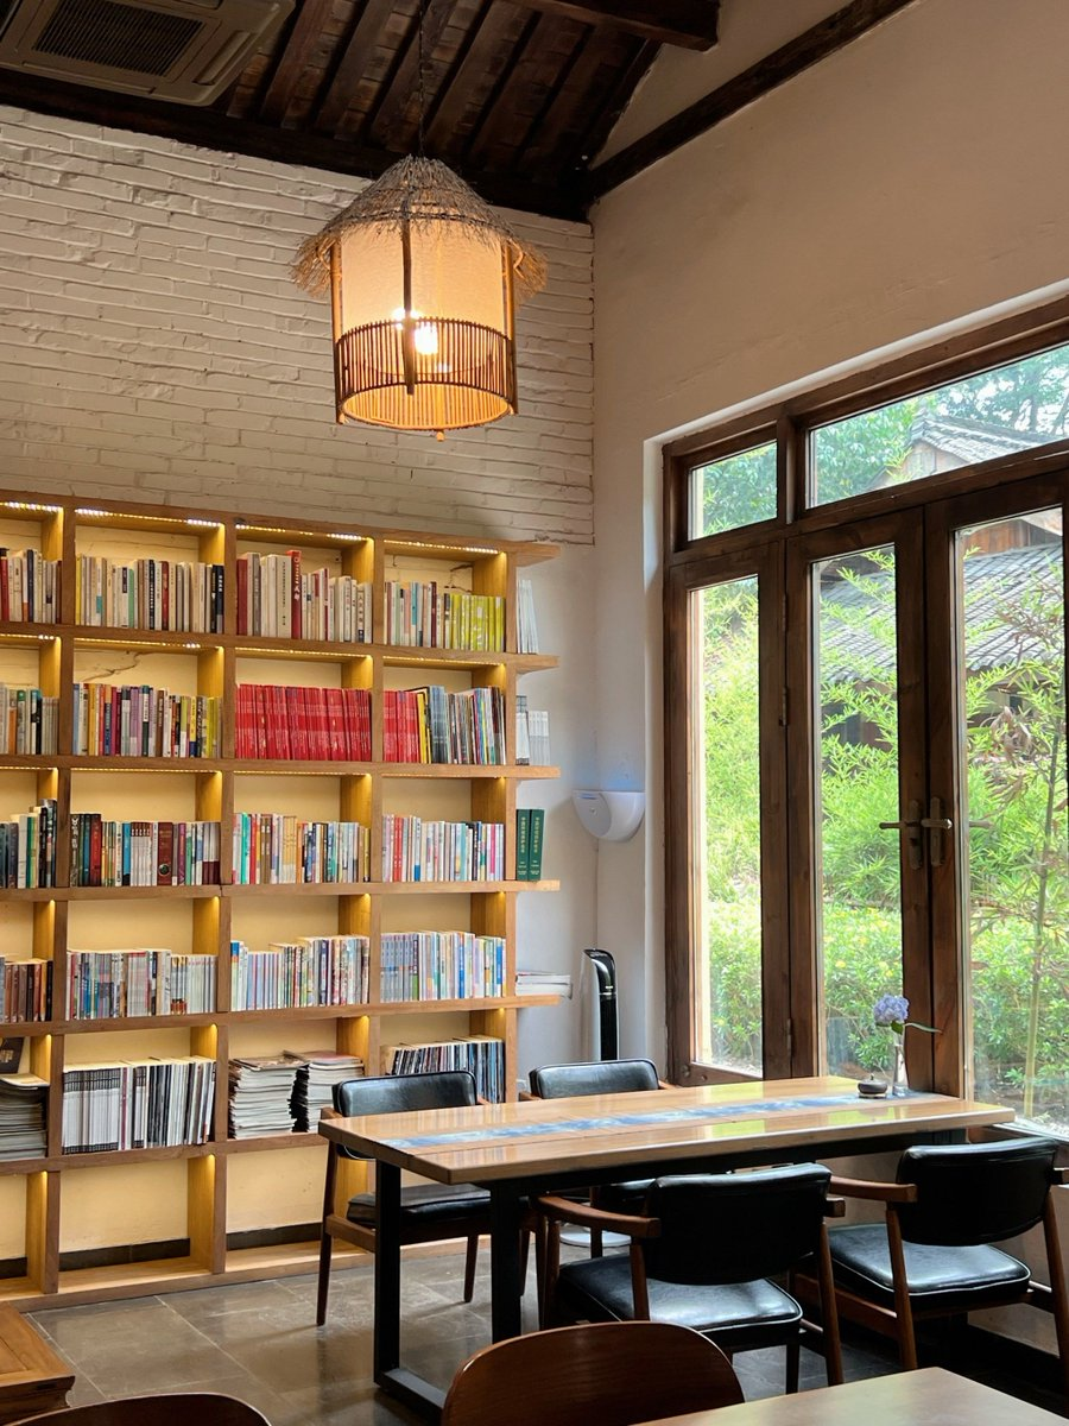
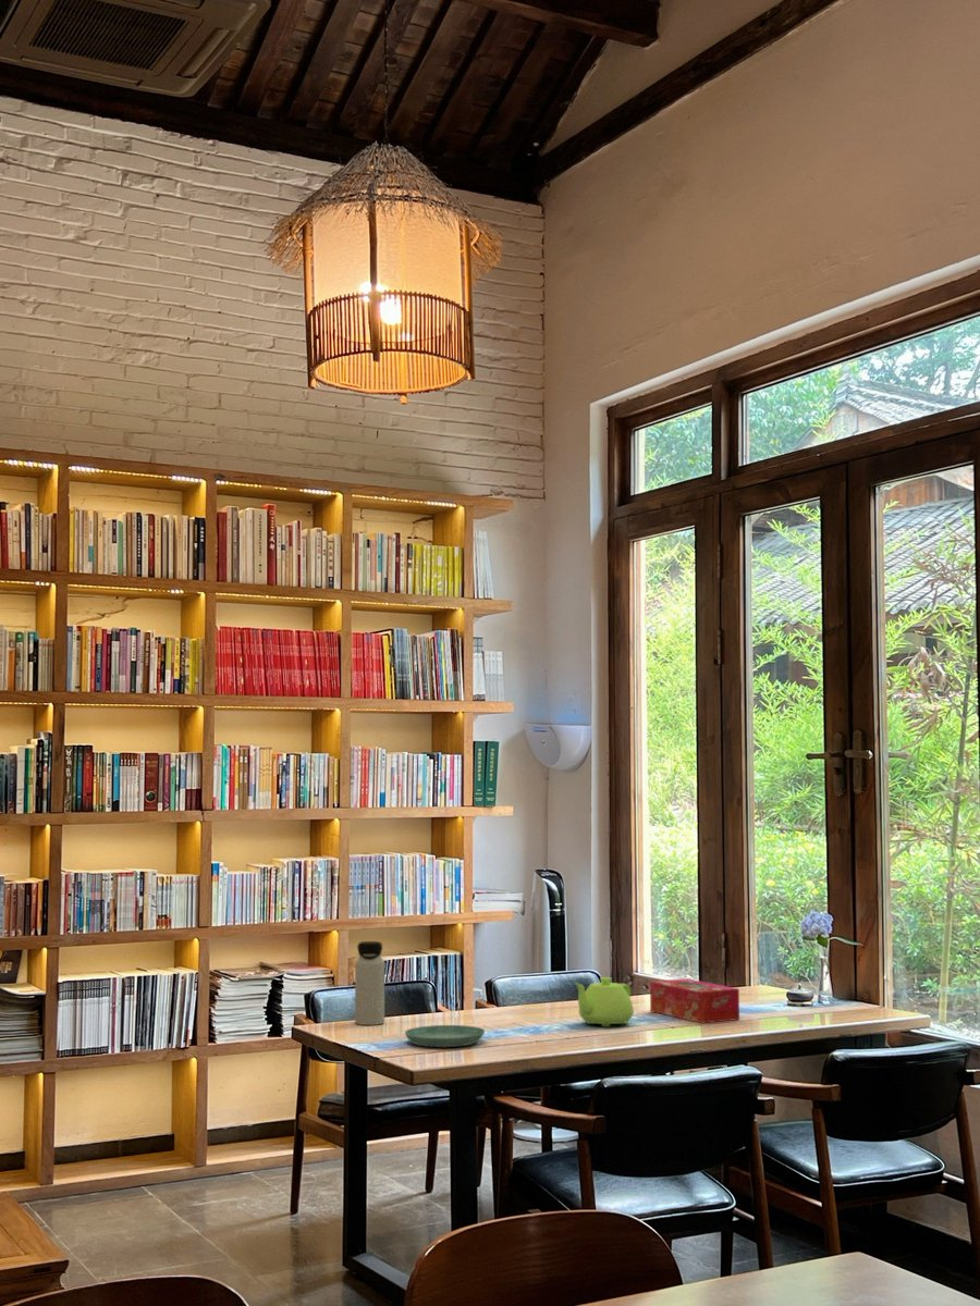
+ tissue box (694, 999)
+ teapot (603, 1000)
+ saucer (444, 1036)
+ water bottle (369, 982)
